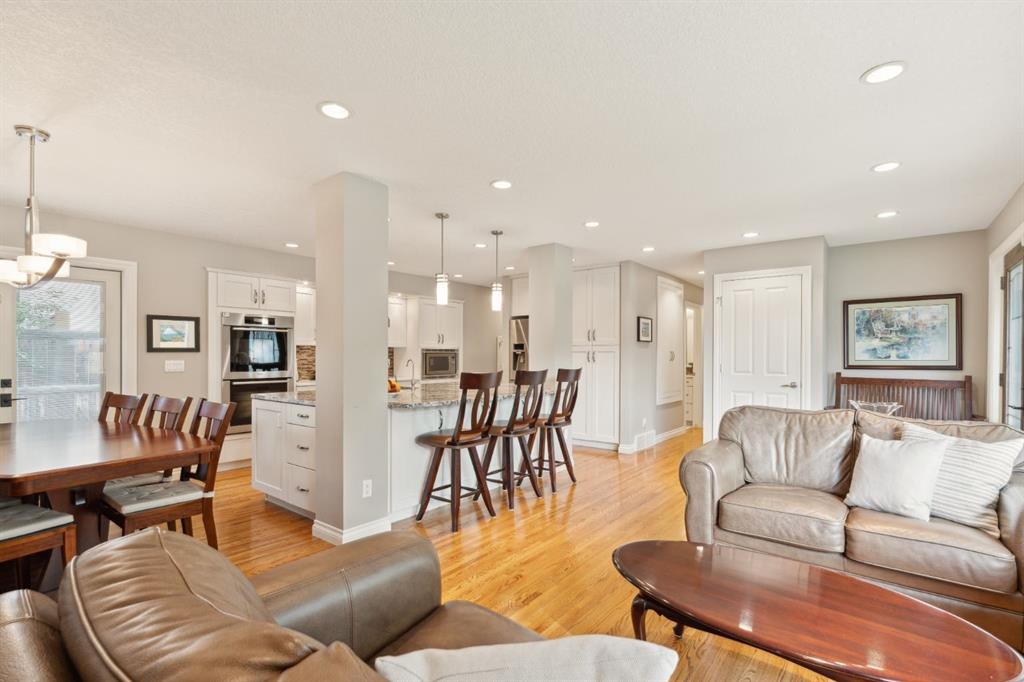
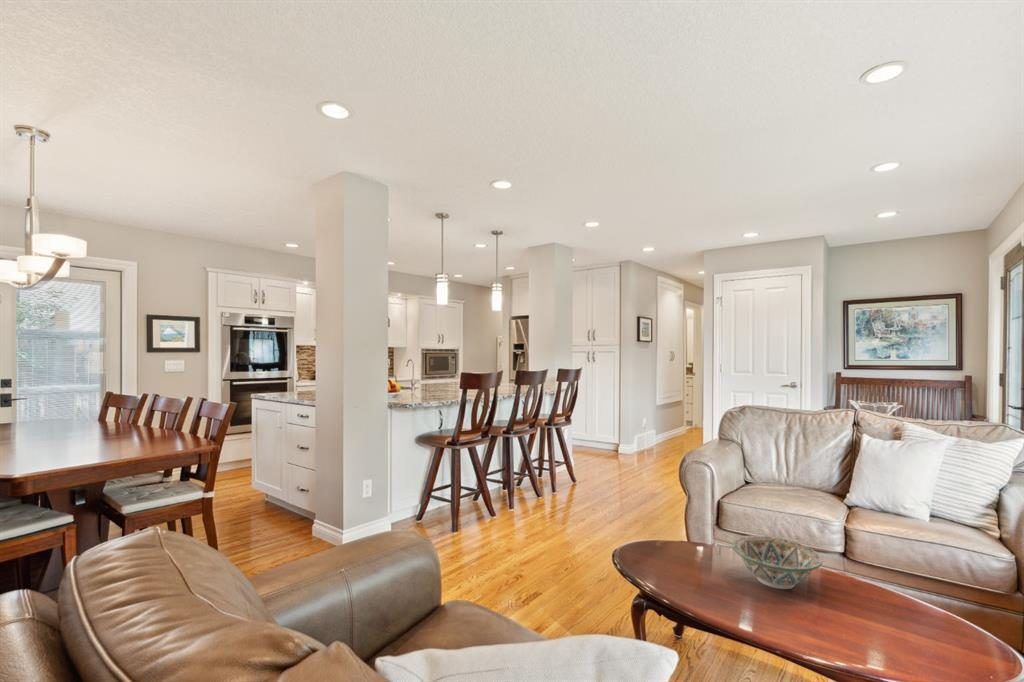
+ decorative bowl (775, 565)
